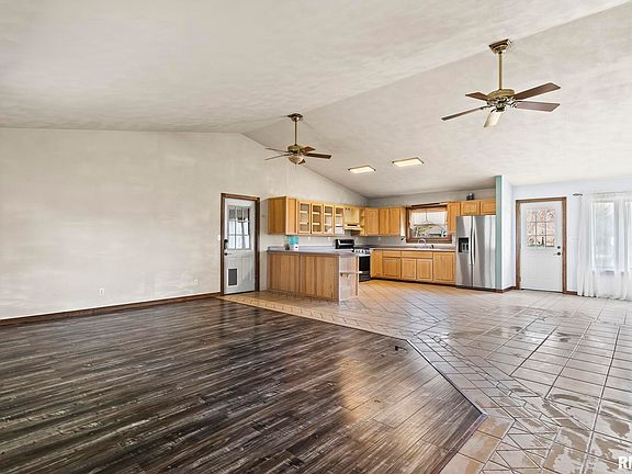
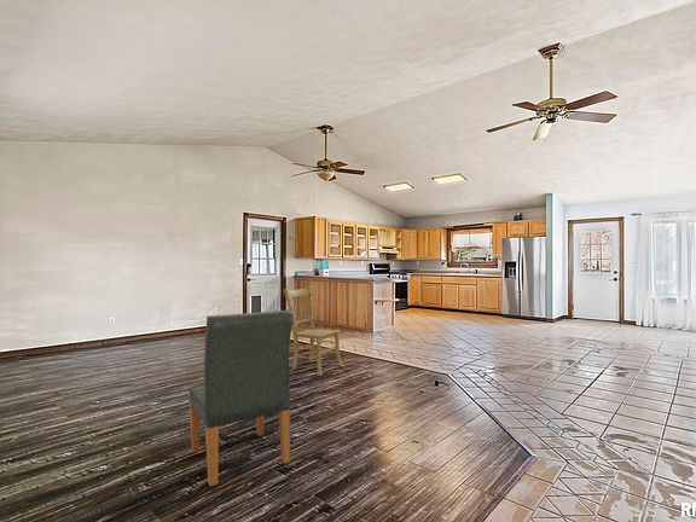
+ dining chair (313, 327)
+ dining chair (239, 383)
